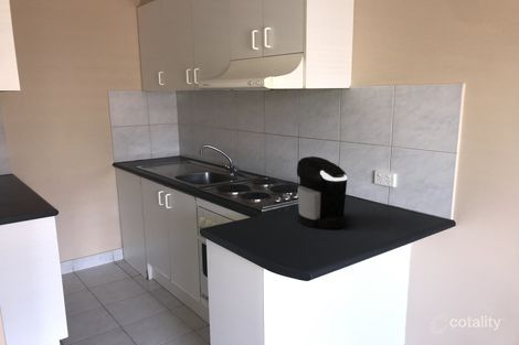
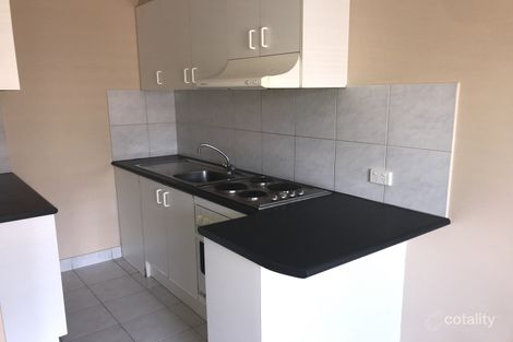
- coffee maker (324, 191)
